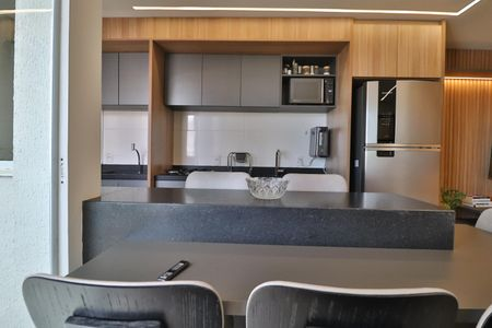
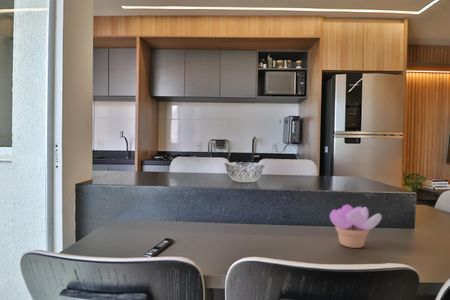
+ succulent plant (355, 225)
